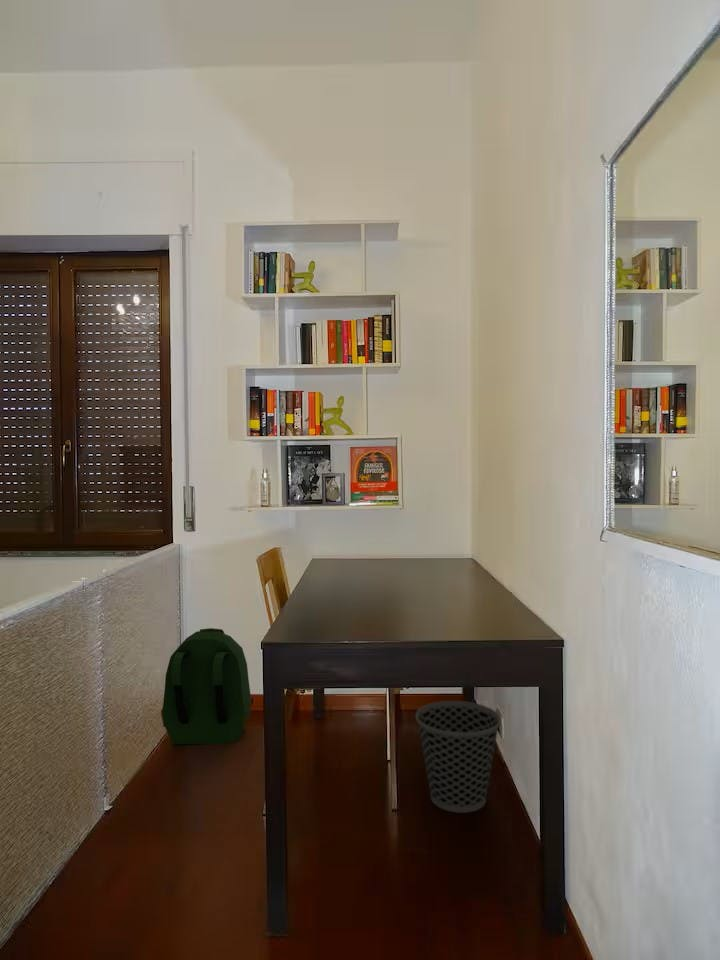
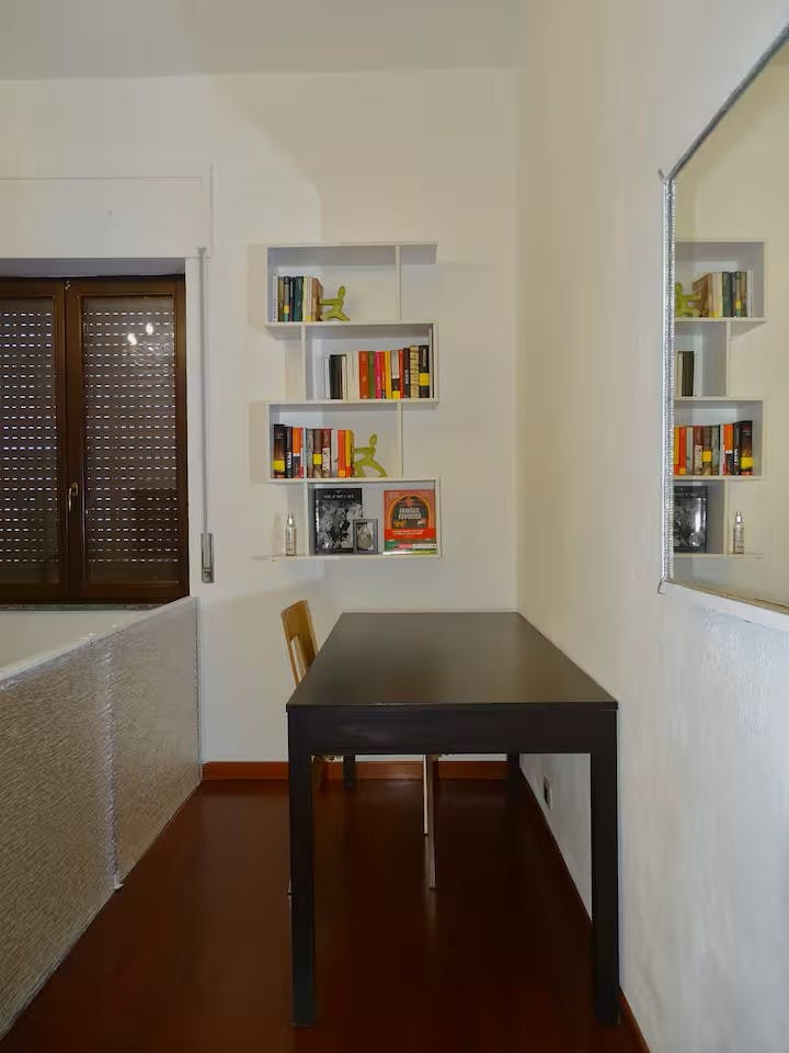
- wastebasket (458, 757)
- backpack (206, 685)
